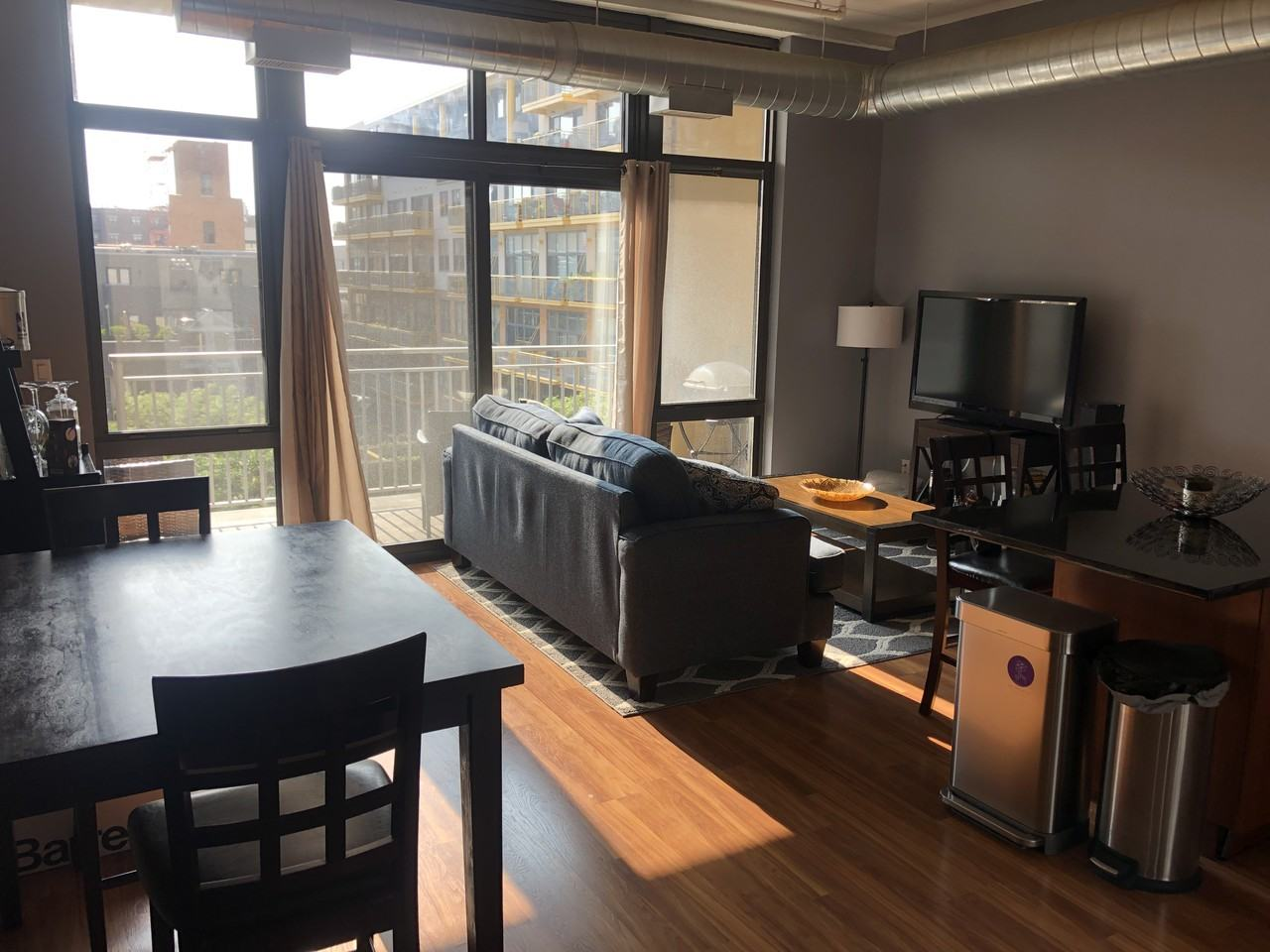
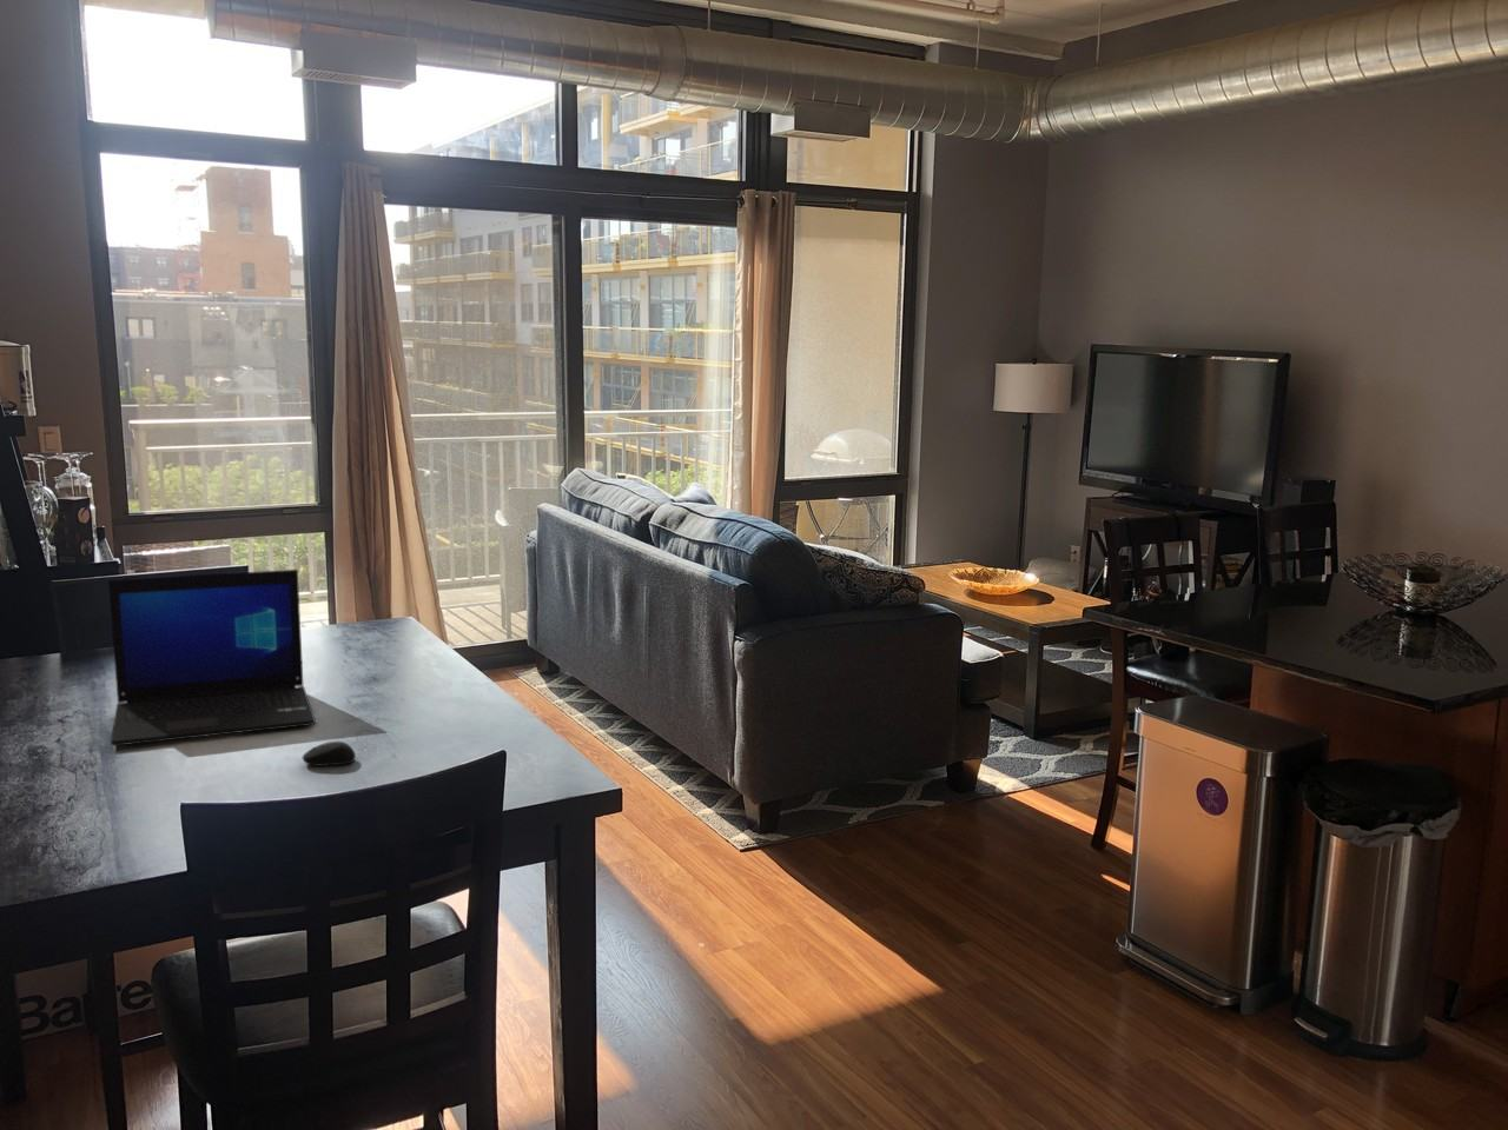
+ computer mouse (329, 753)
+ laptop (210, 652)
